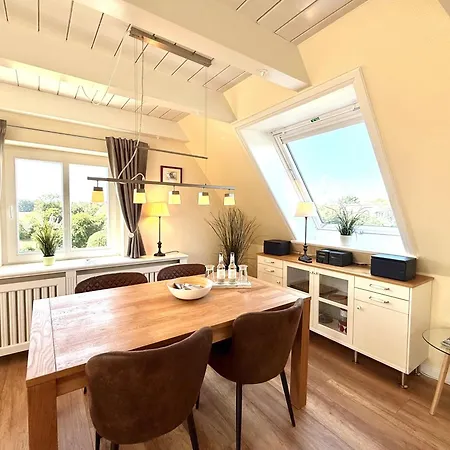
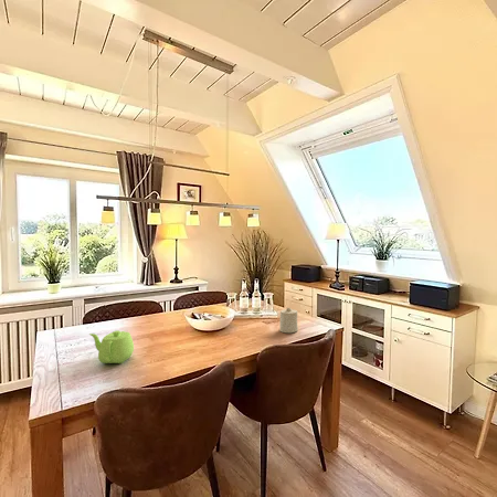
+ candle (288, 318)
+ teapot (110, 345)
